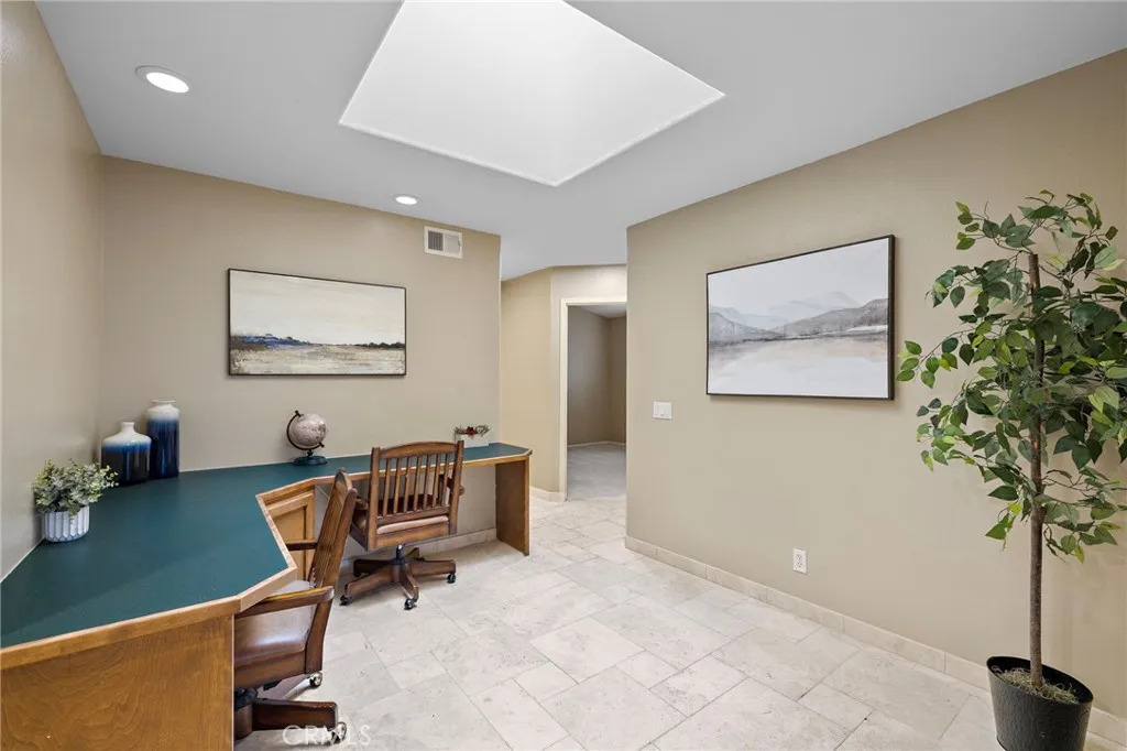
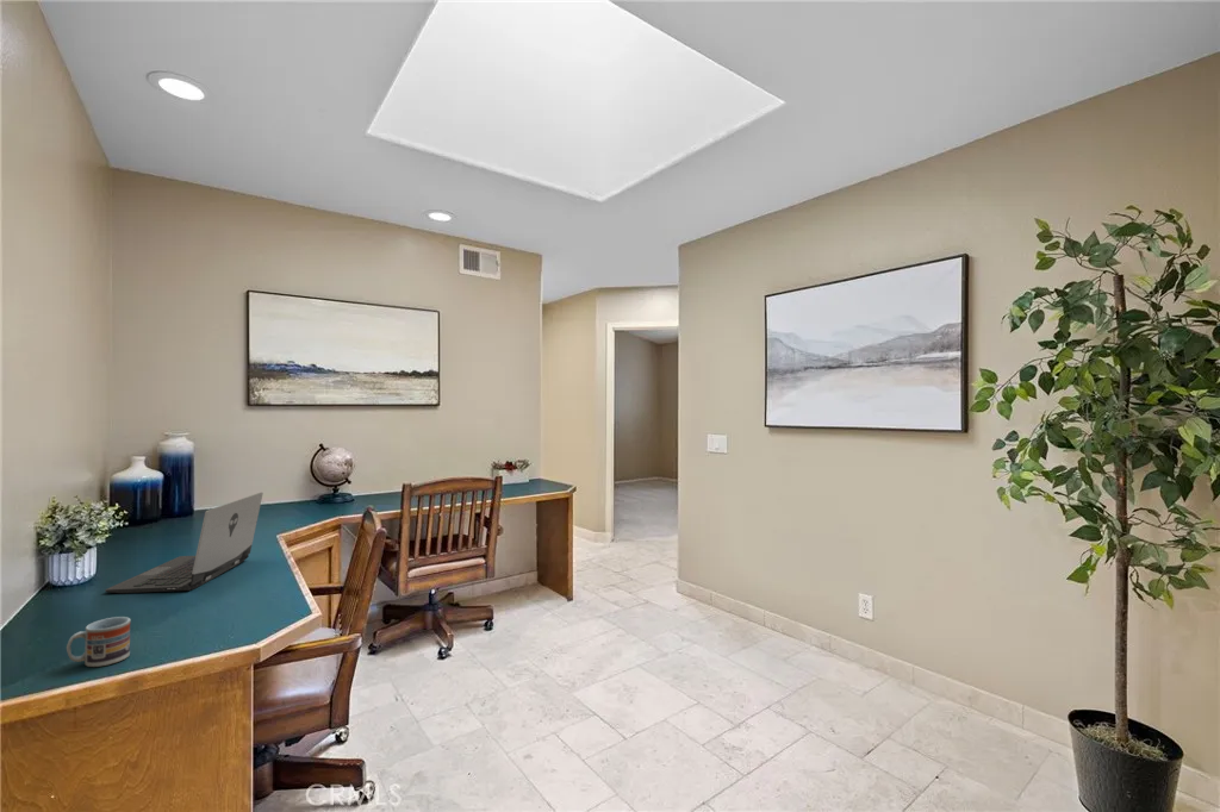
+ laptop (199, 539)
+ cup (99, 643)
